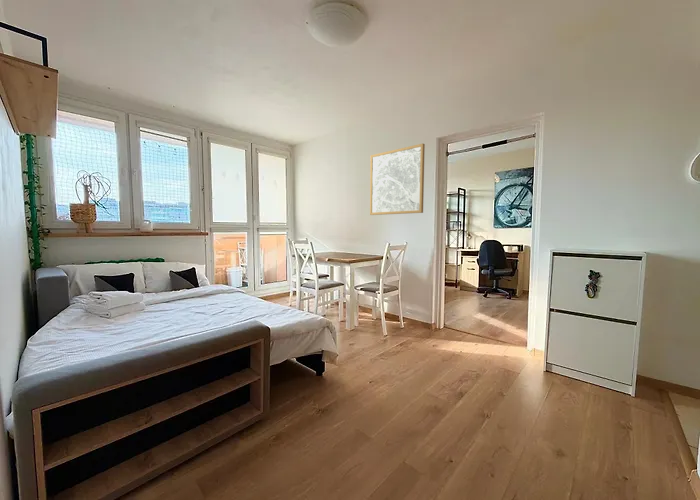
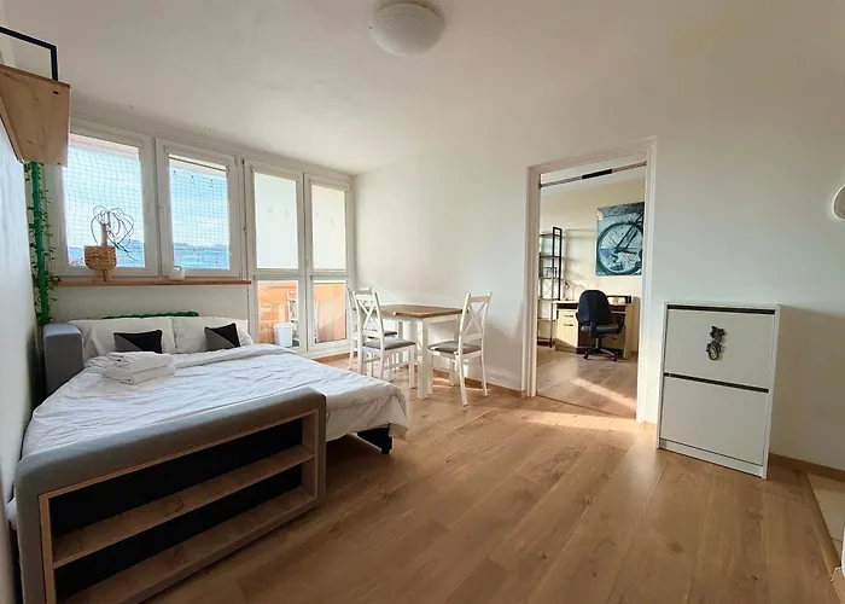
- wall art (395, 182)
